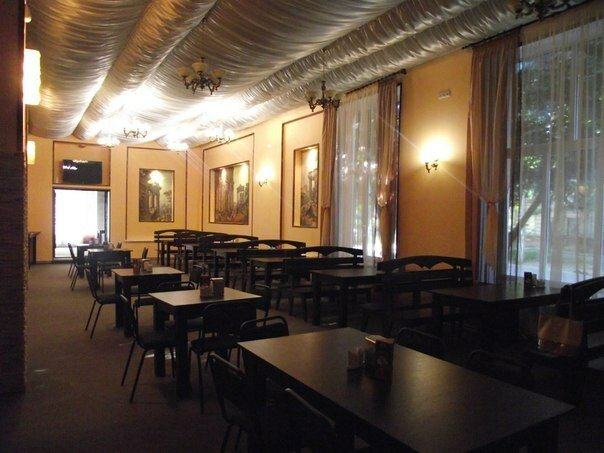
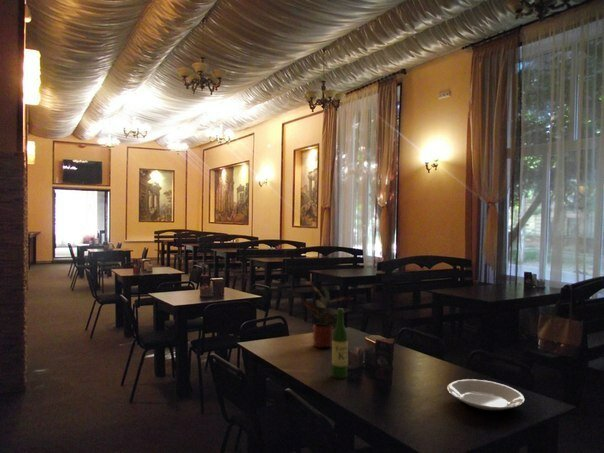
+ potted plant (329, 315)
+ wine bottle (340, 342)
+ plate (484, 397)
